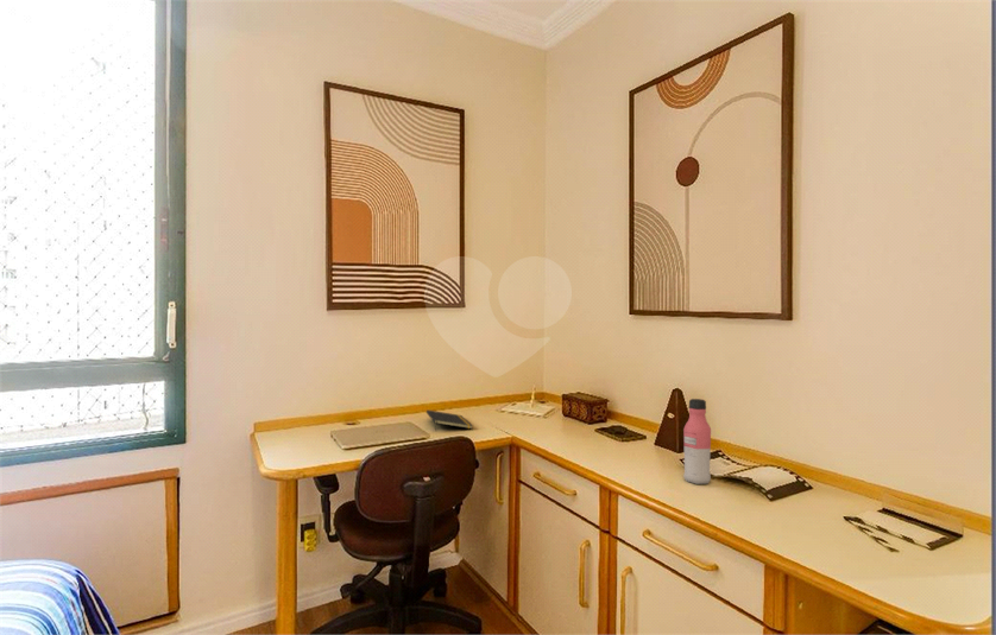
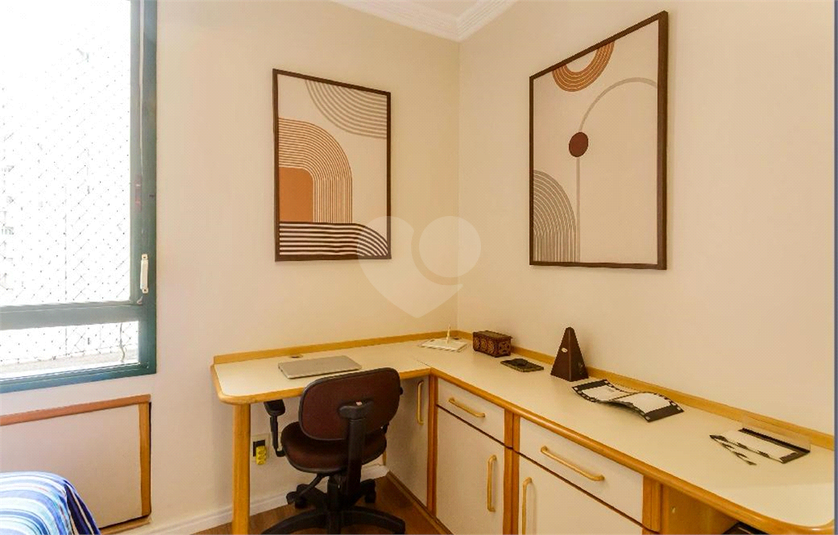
- notepad (448, 419)
- water bottle (696, 439)
